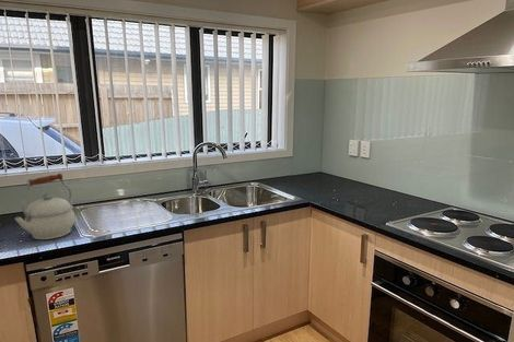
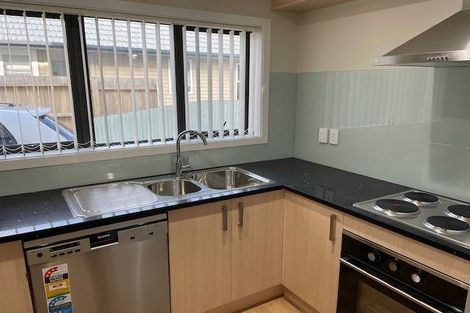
- kettle (45, 205)
